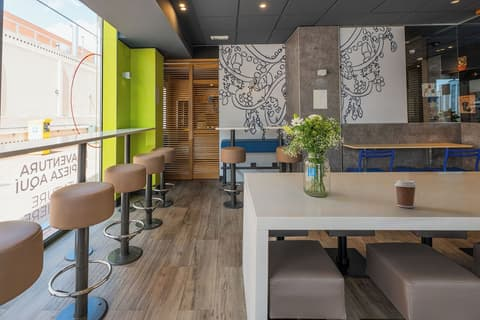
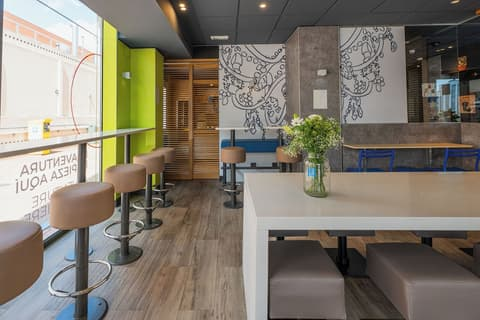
- coffee cup (405, 193)
